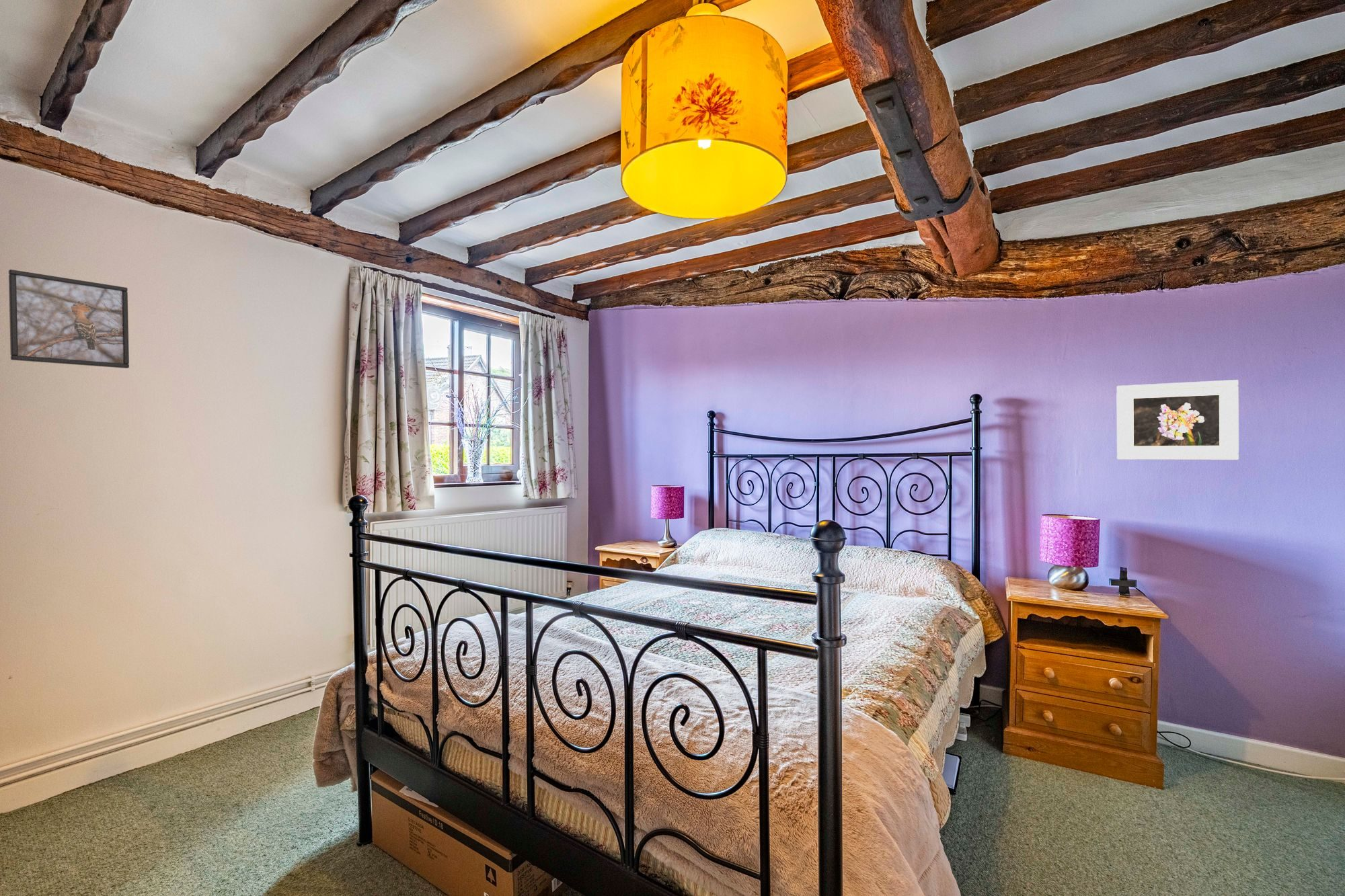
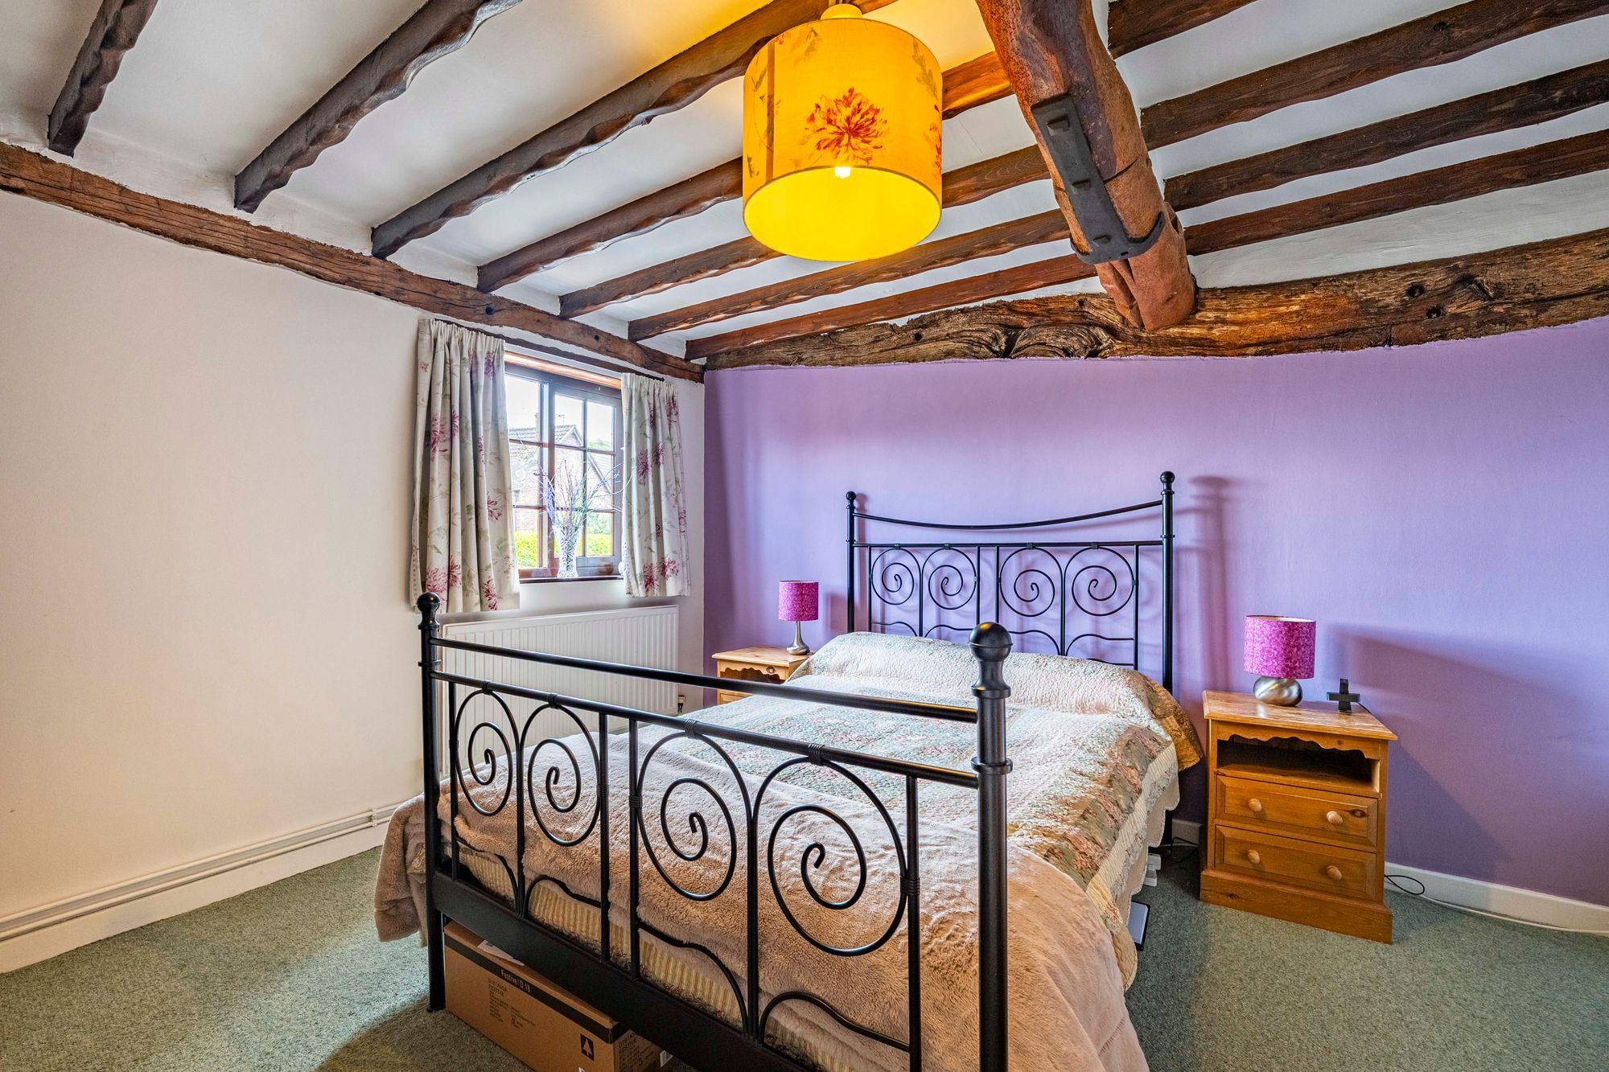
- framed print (72, 321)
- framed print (1175, 421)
